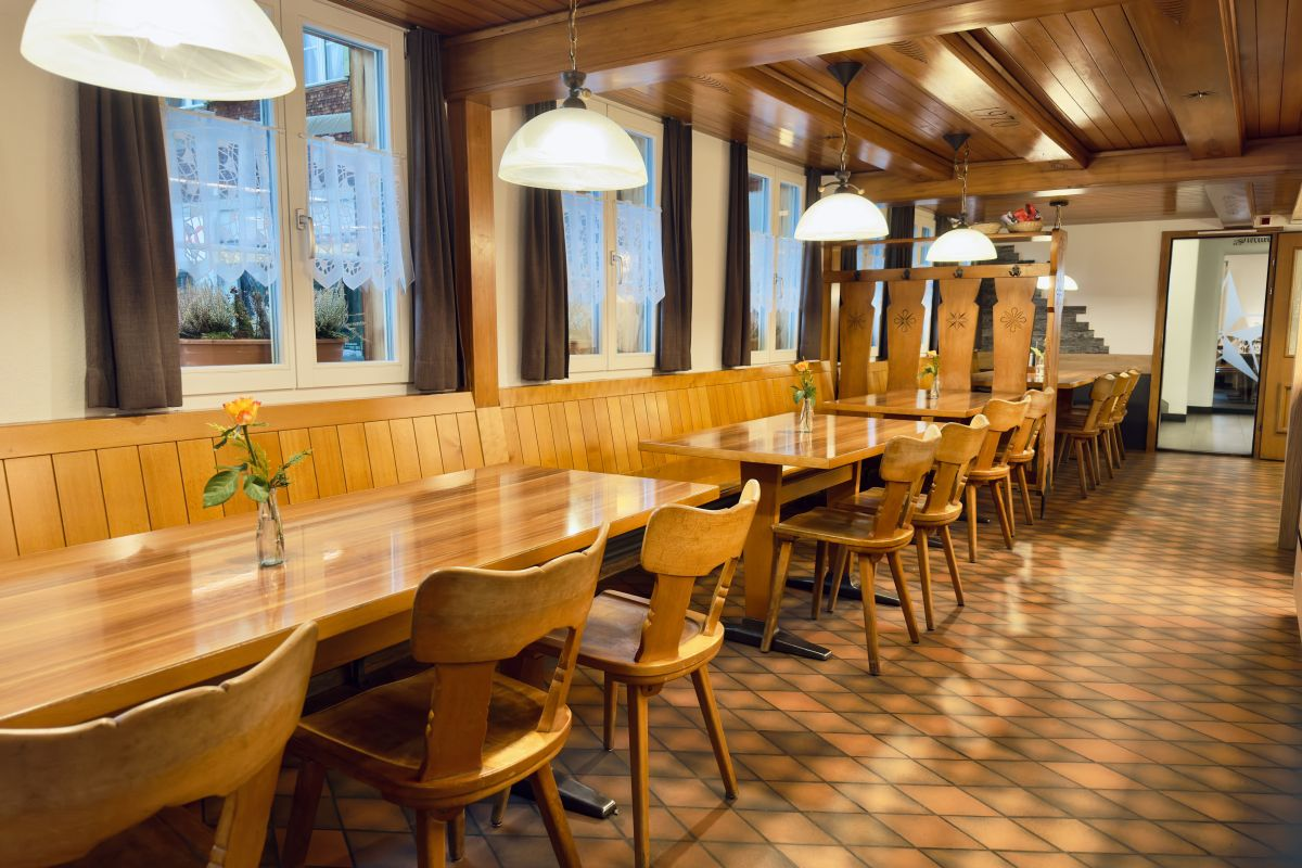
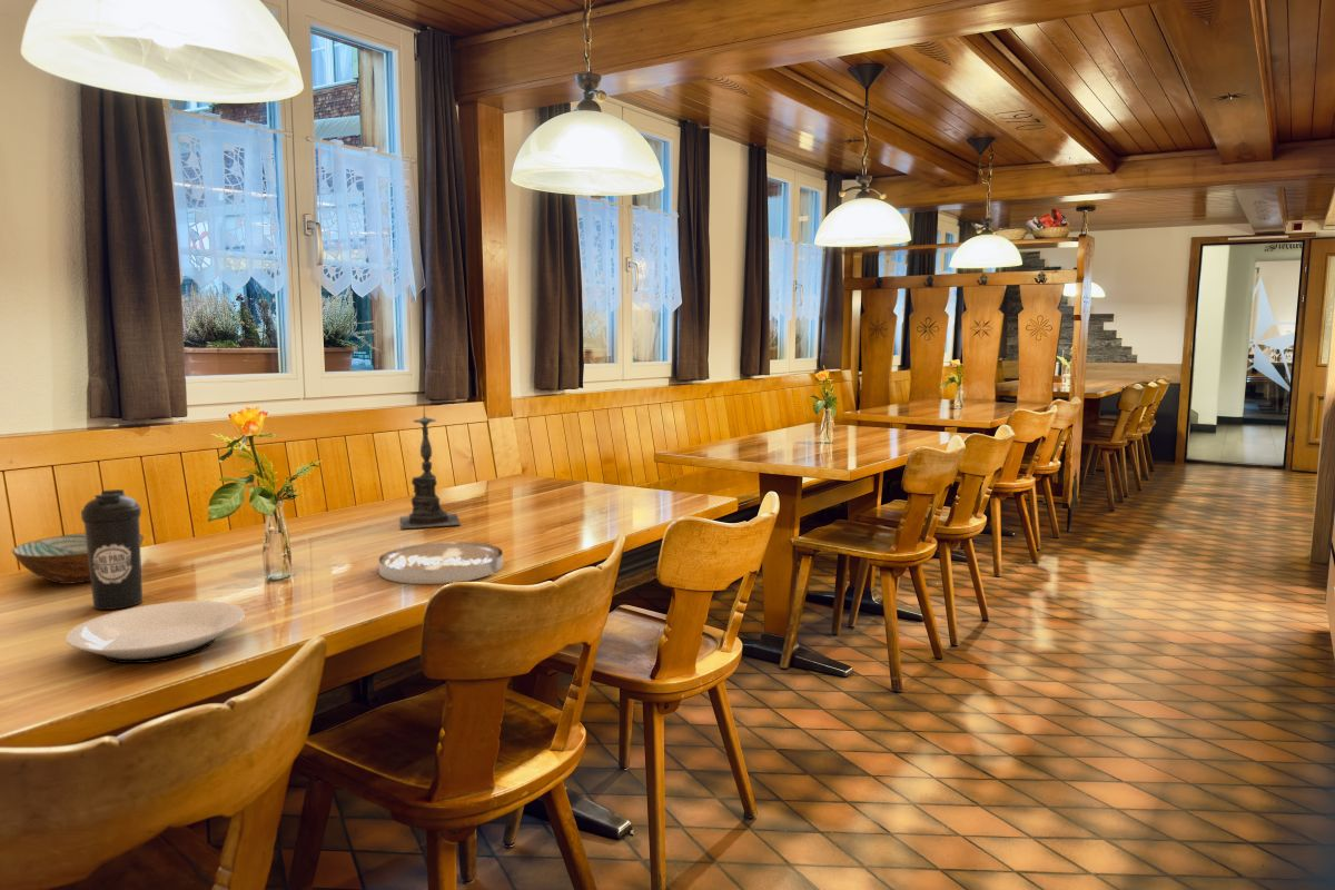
+ water bottle (113, 547)
+ candle holder (427, 462)
+ bowl (81, 560)
+ plate (159, 634)
+ plate (442, 561)
